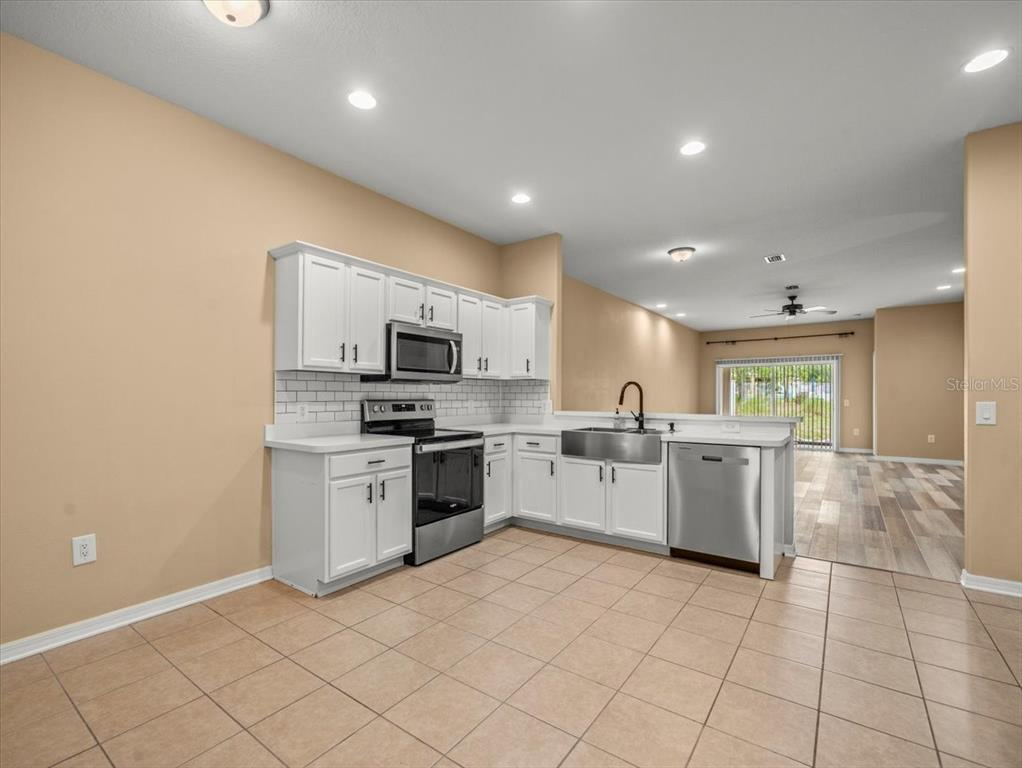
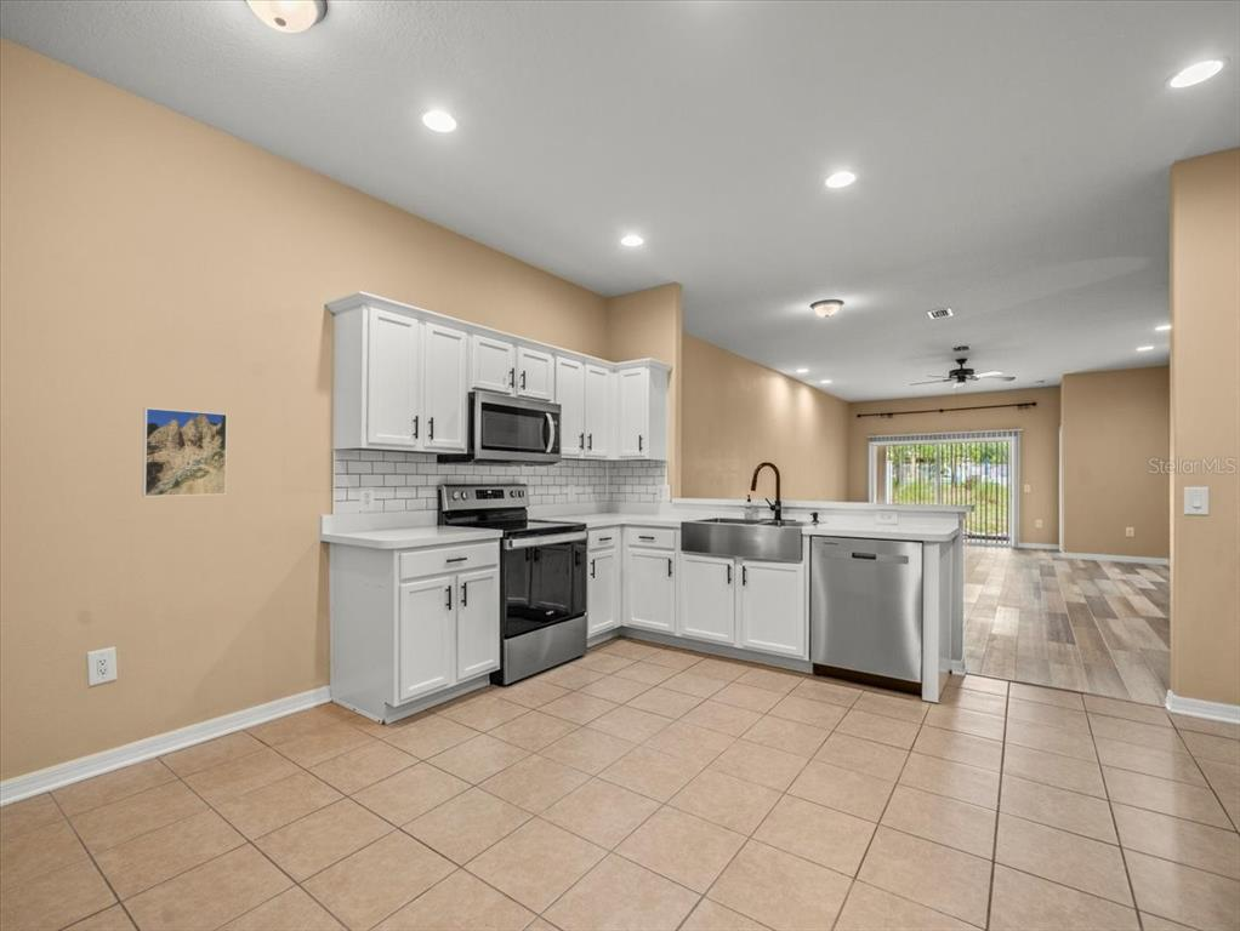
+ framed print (186, 452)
